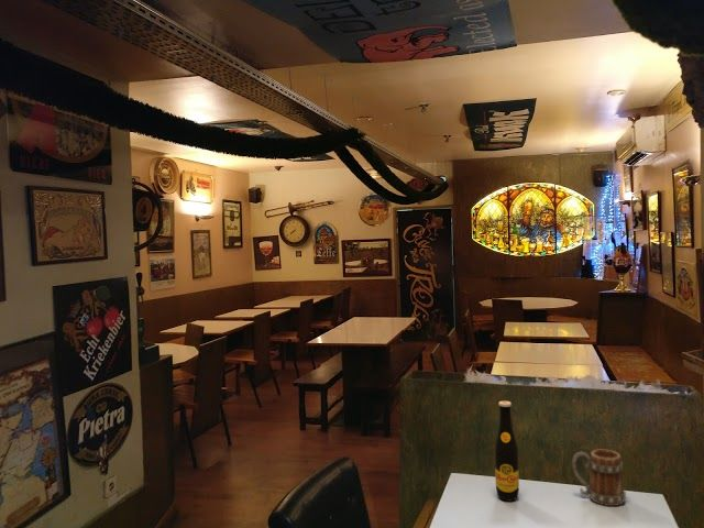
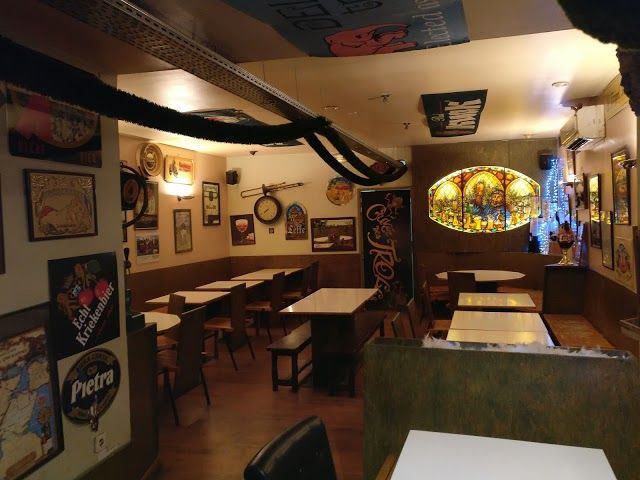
- beer bottle (506, 450)
- beer mug (598, 475)
